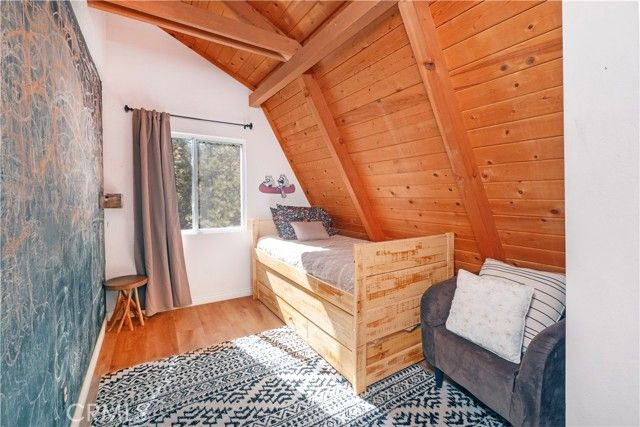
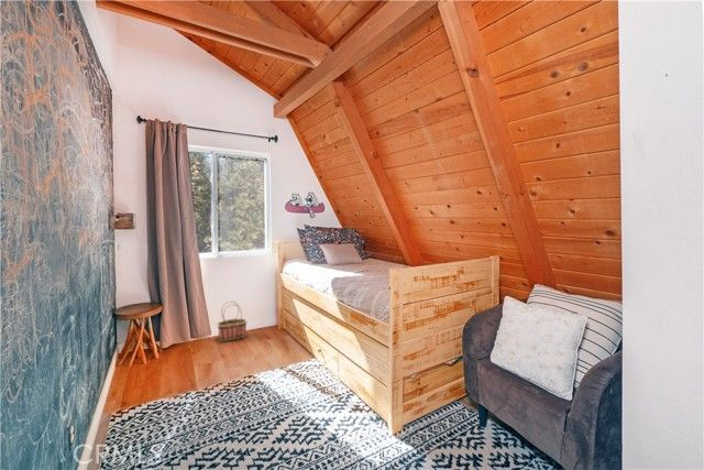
+ basket (232, 319)
